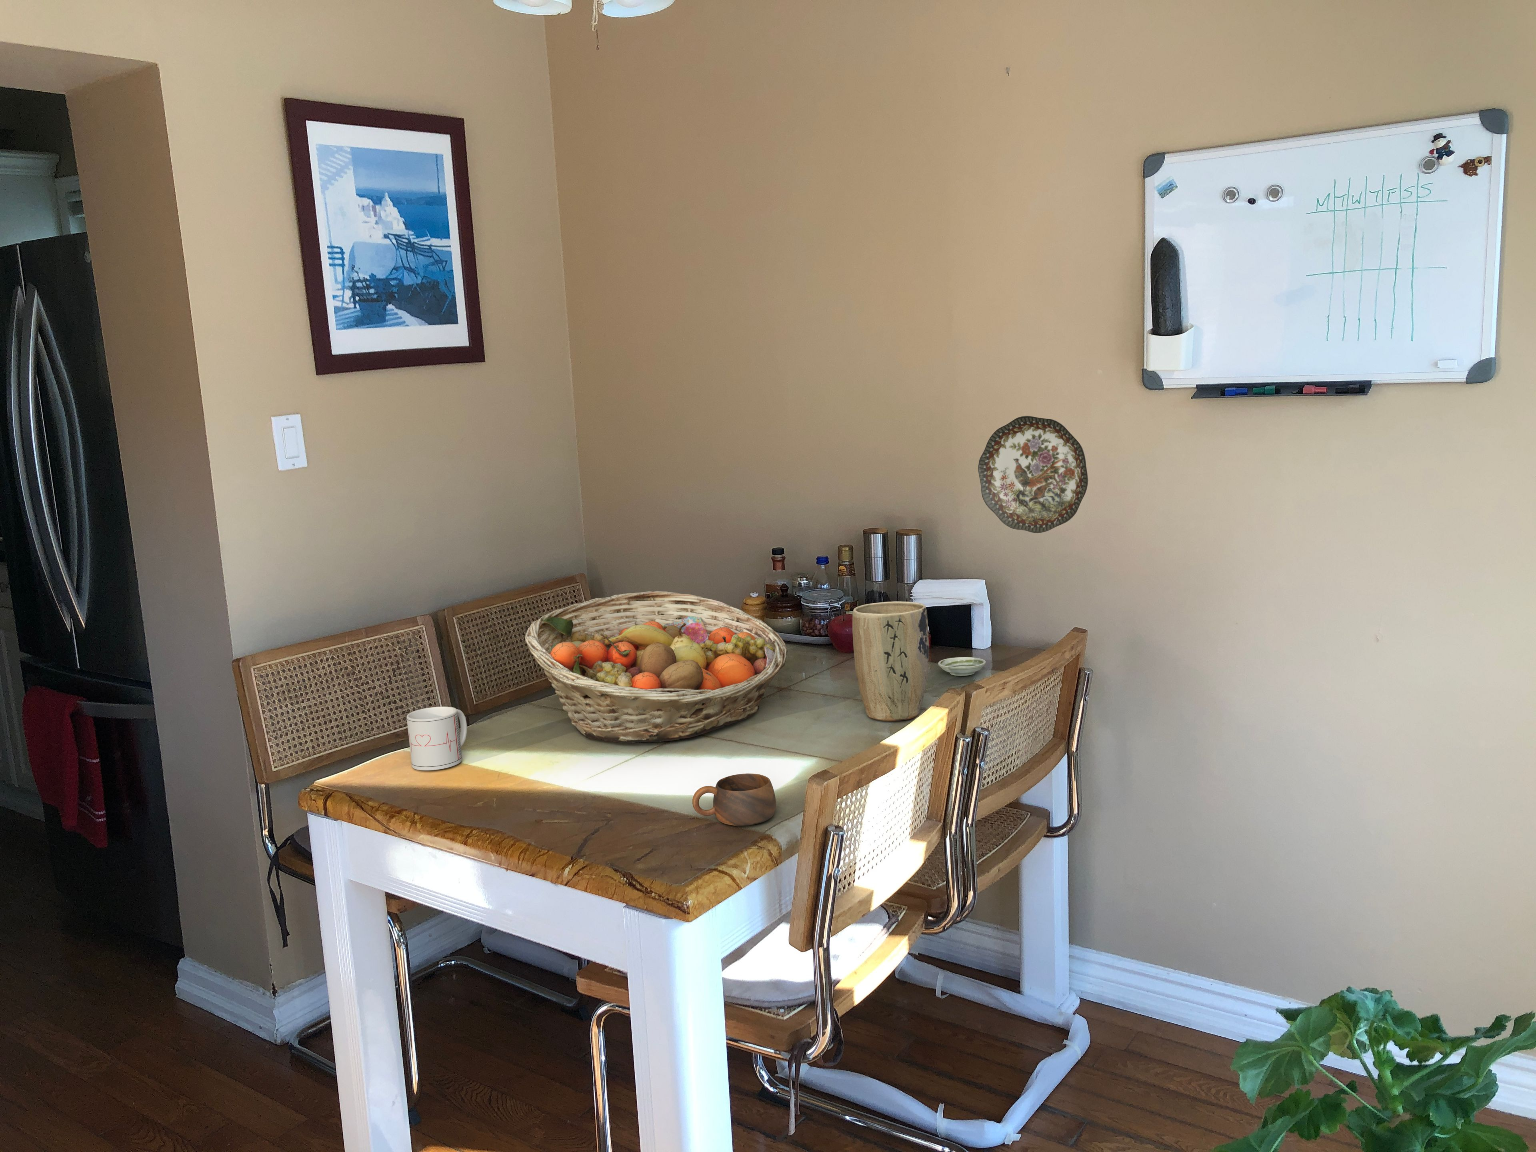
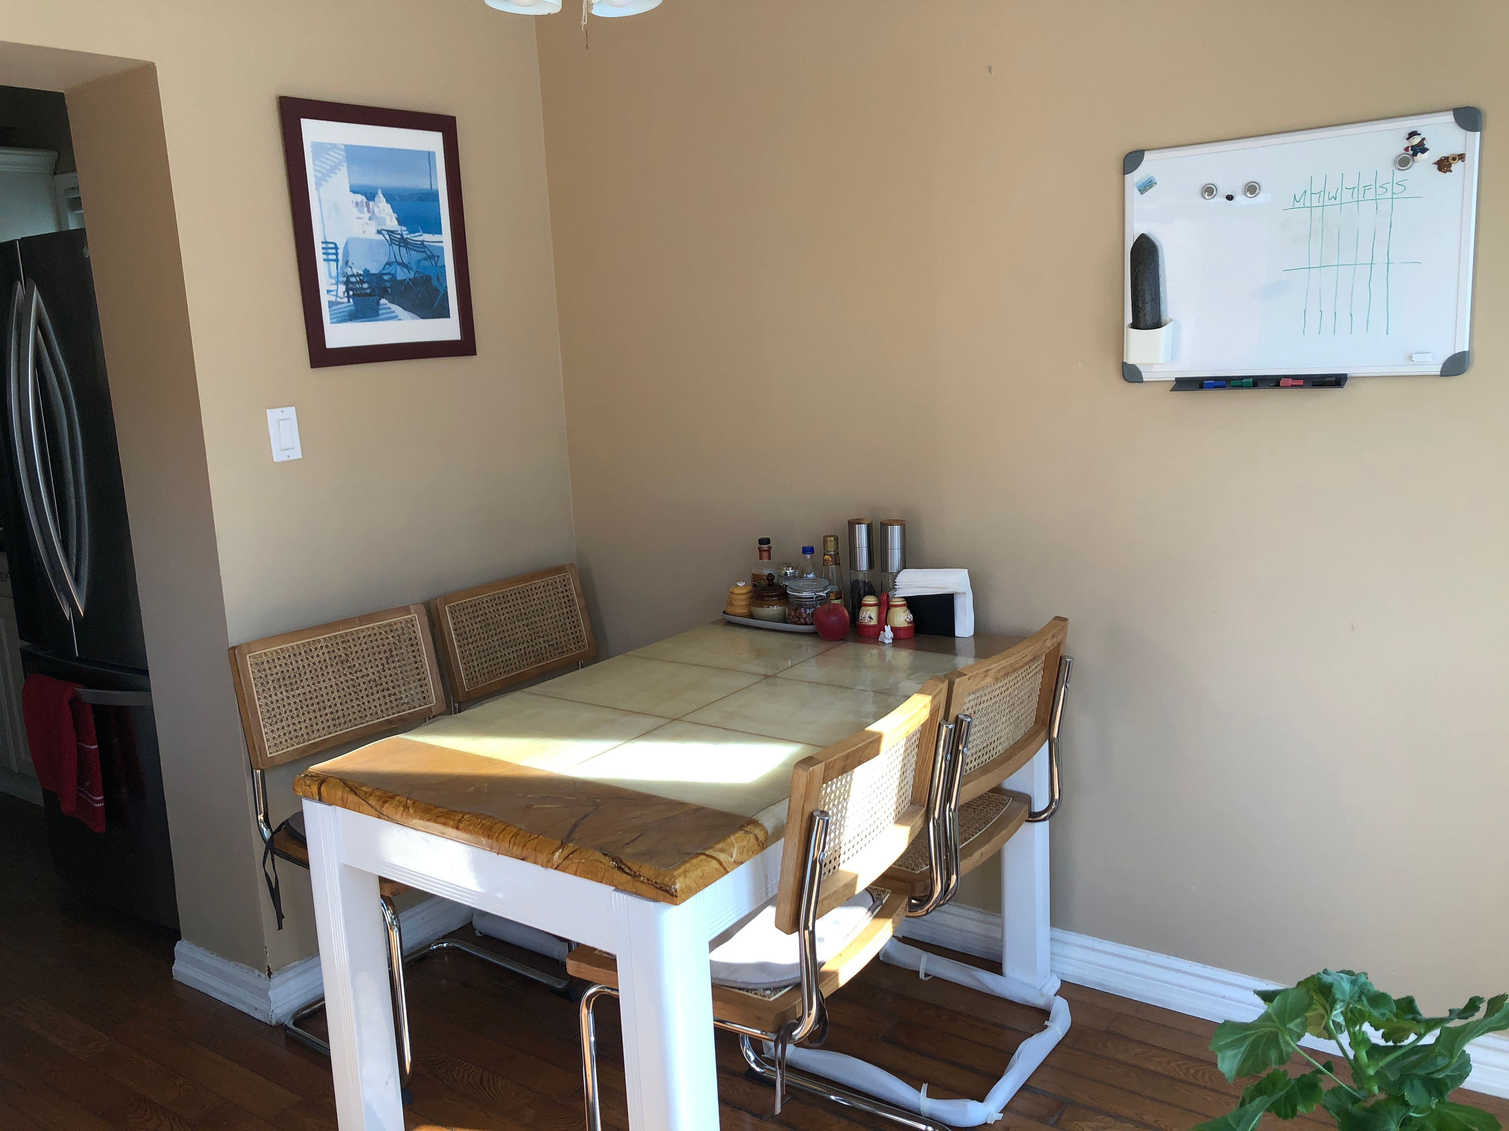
- saucer (962, 667)
- cup (734, 799)
- fruit basket (660, 662)
- mug (441, 735)
- plant pot (891, 661)
- decorative plate (1034, 474)
